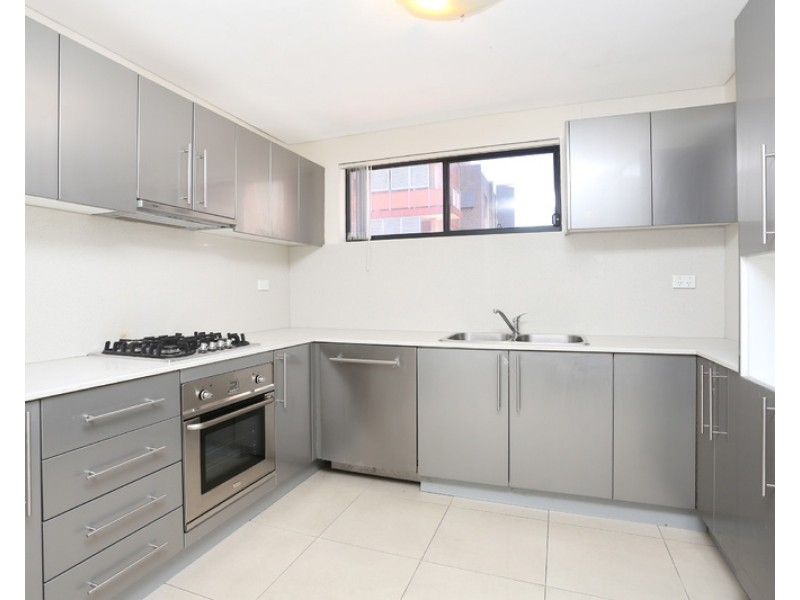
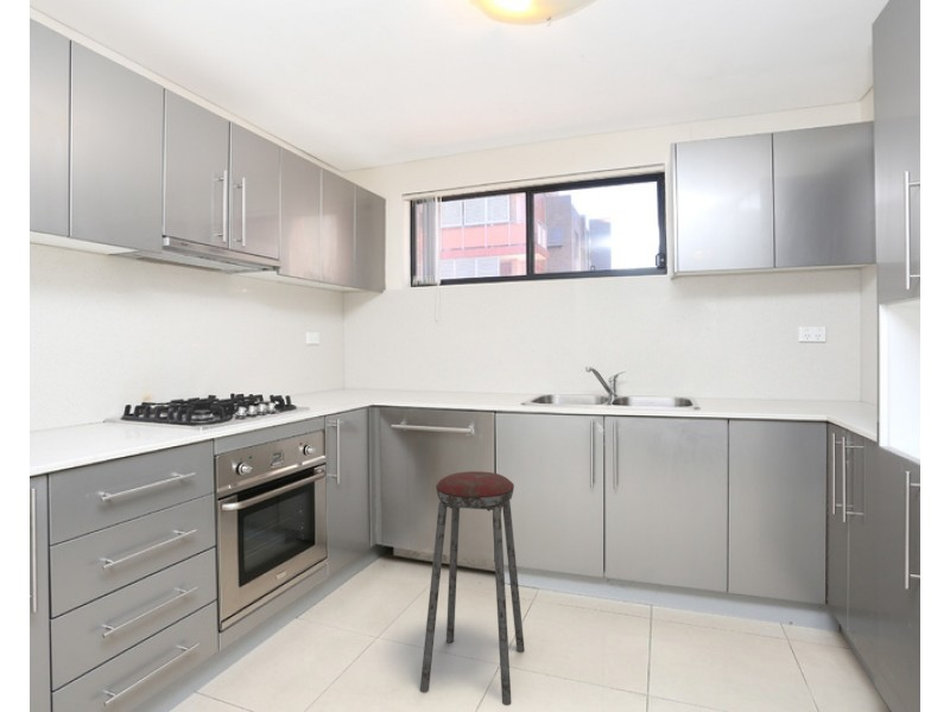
+ music stool (456, 572)
